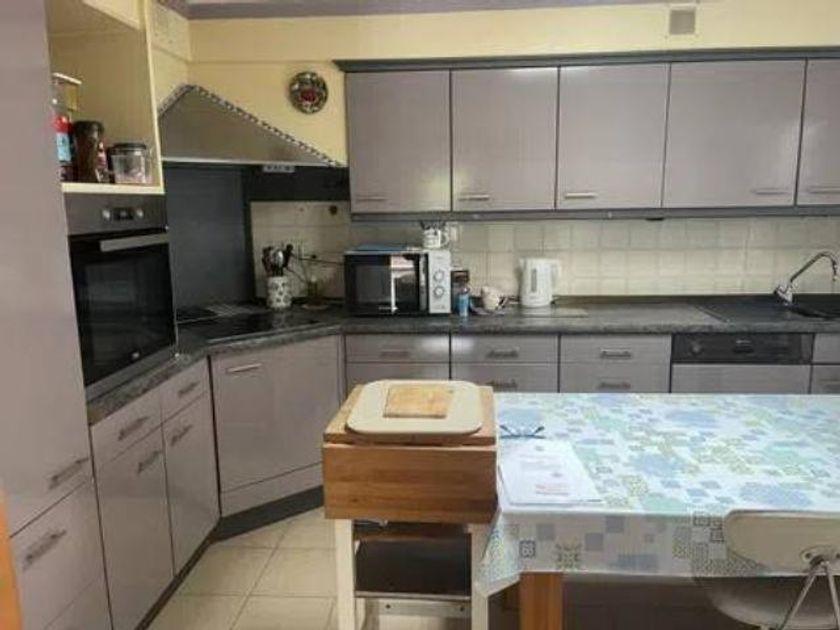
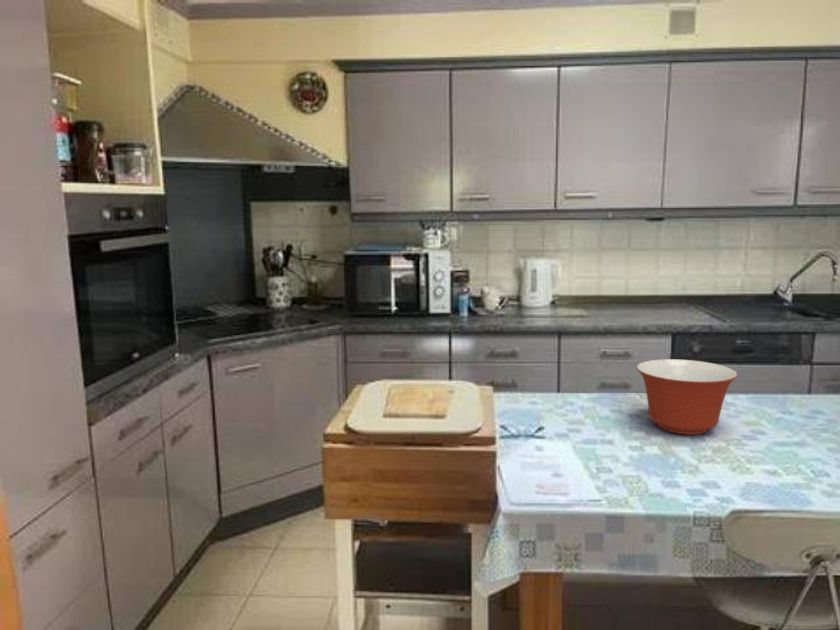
+ mixing bowl (684, 398)
